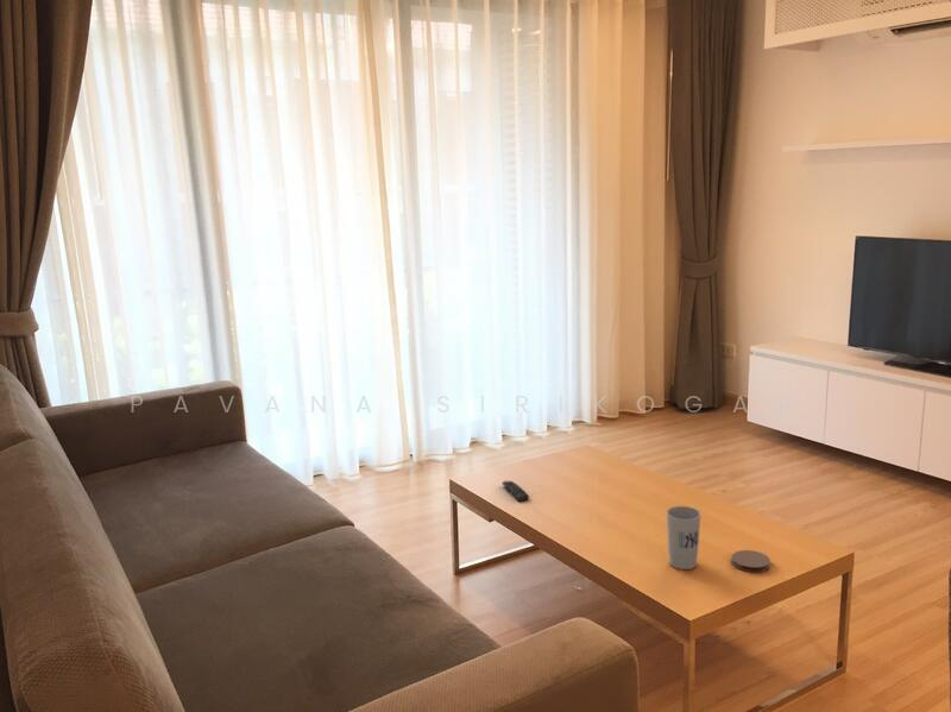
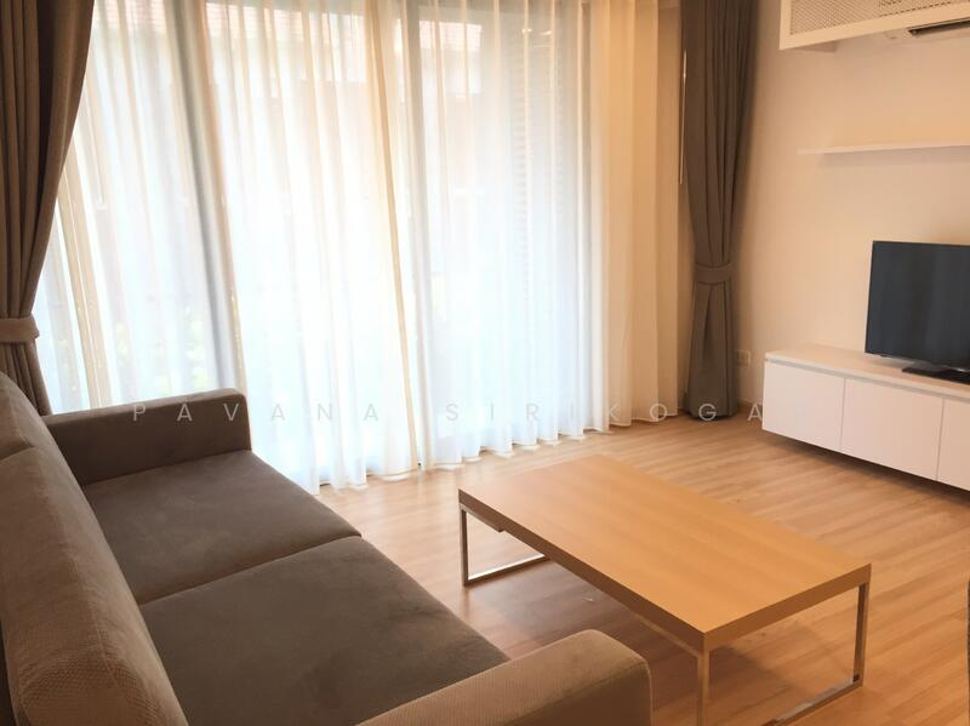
- cup (682, 537)
- coaster (750, 560)
- remote control (514, 489)
